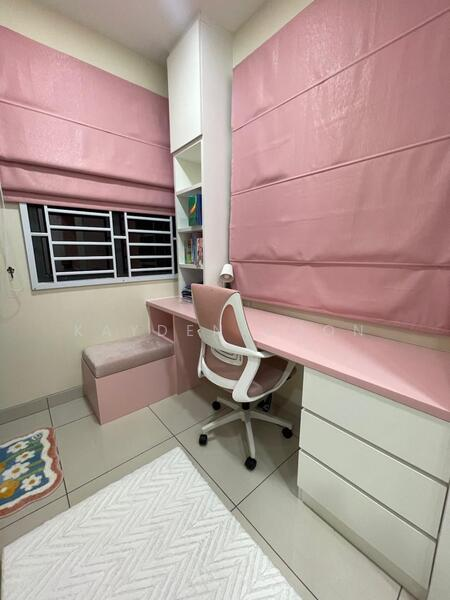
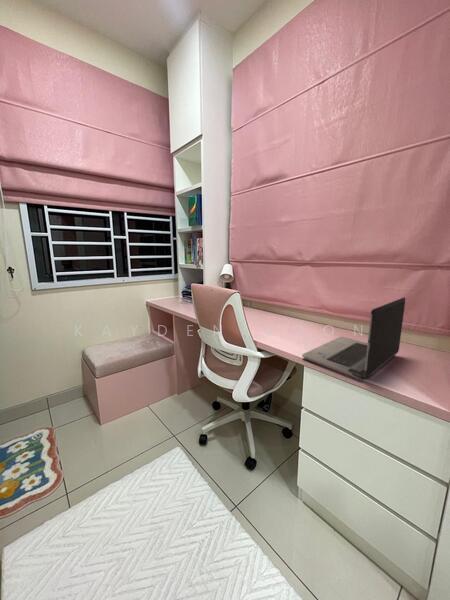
+ laptop computer (349, 338)
